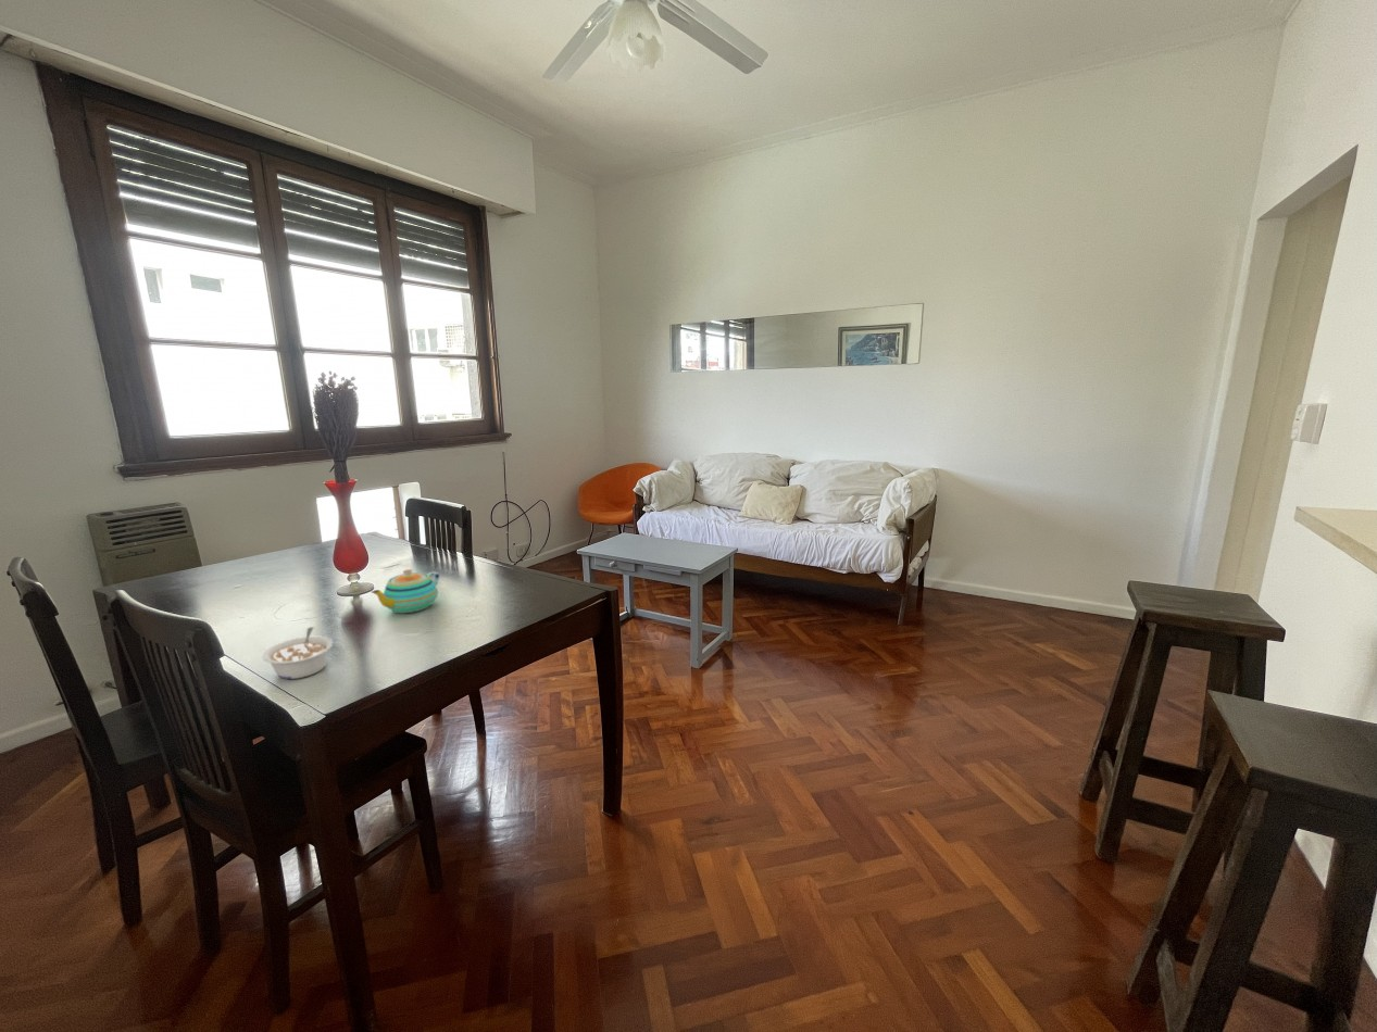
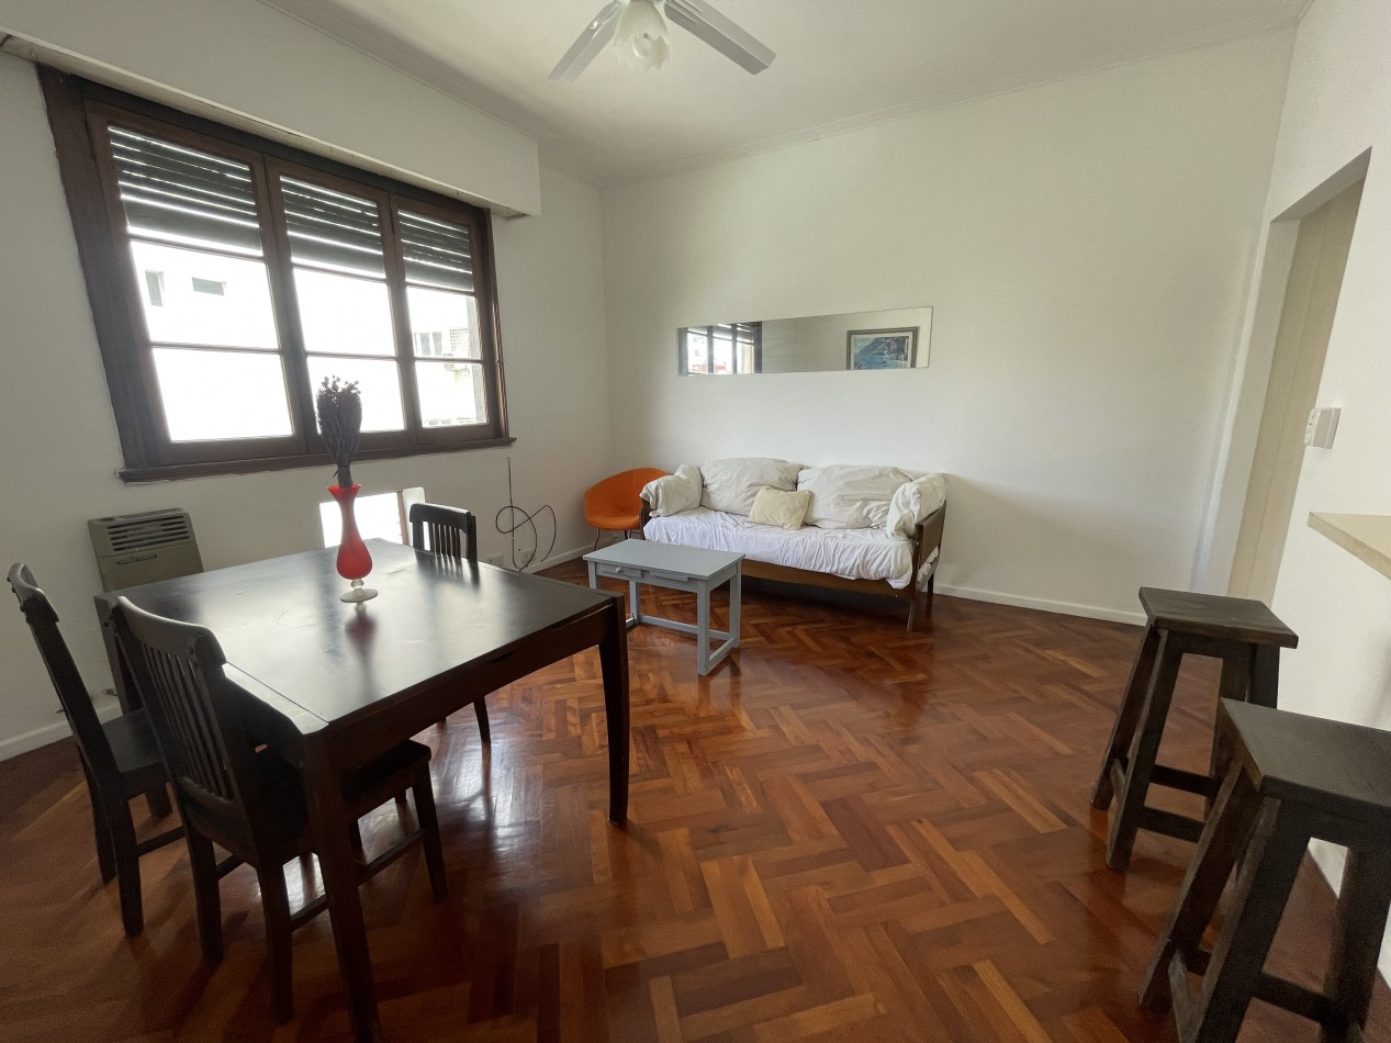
- teapot (408, 589)
- legume (299, 656)
